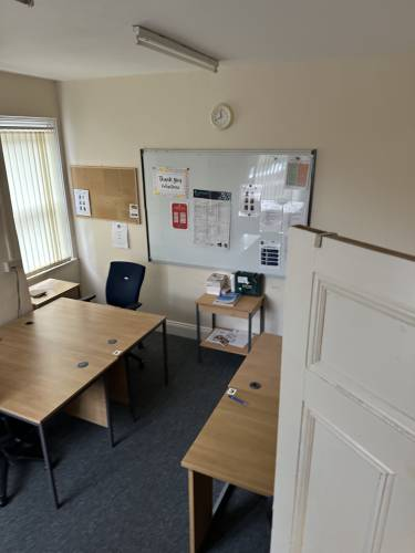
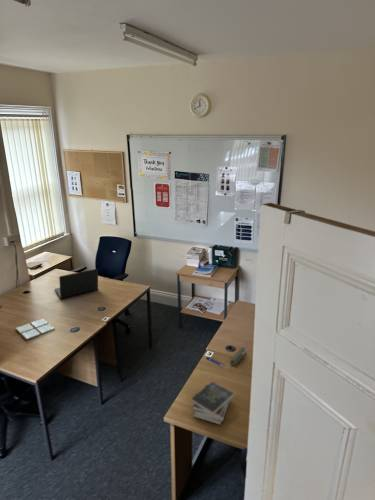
+ stapler (238, 355)
+ laptop (76, 279)
+ drink coaster (35, 329)
+ book (212, 402)
